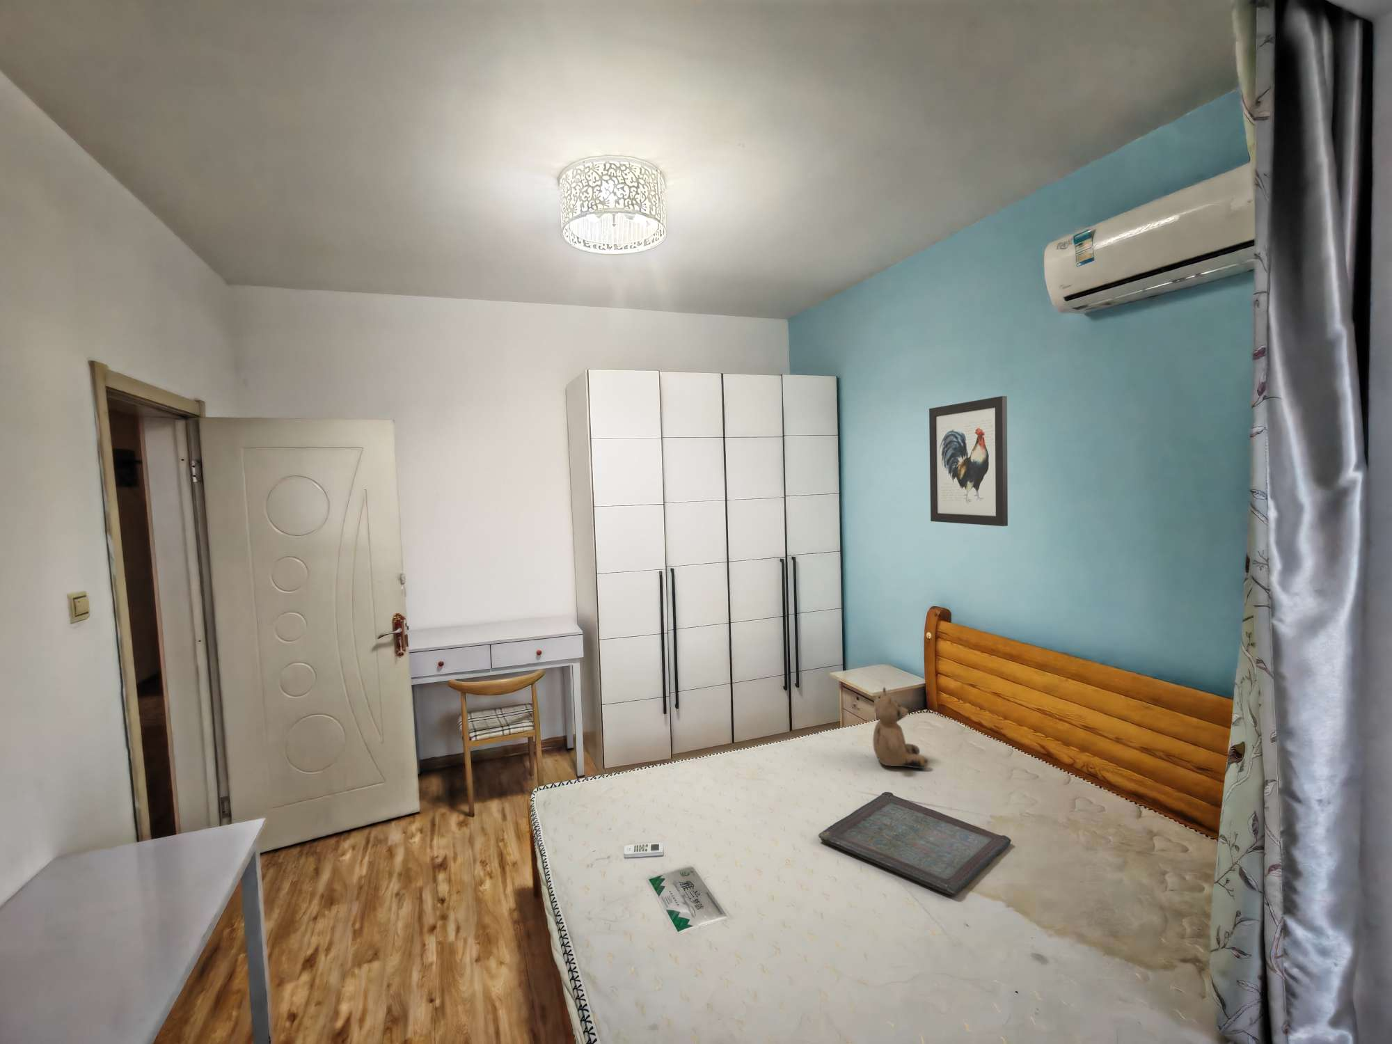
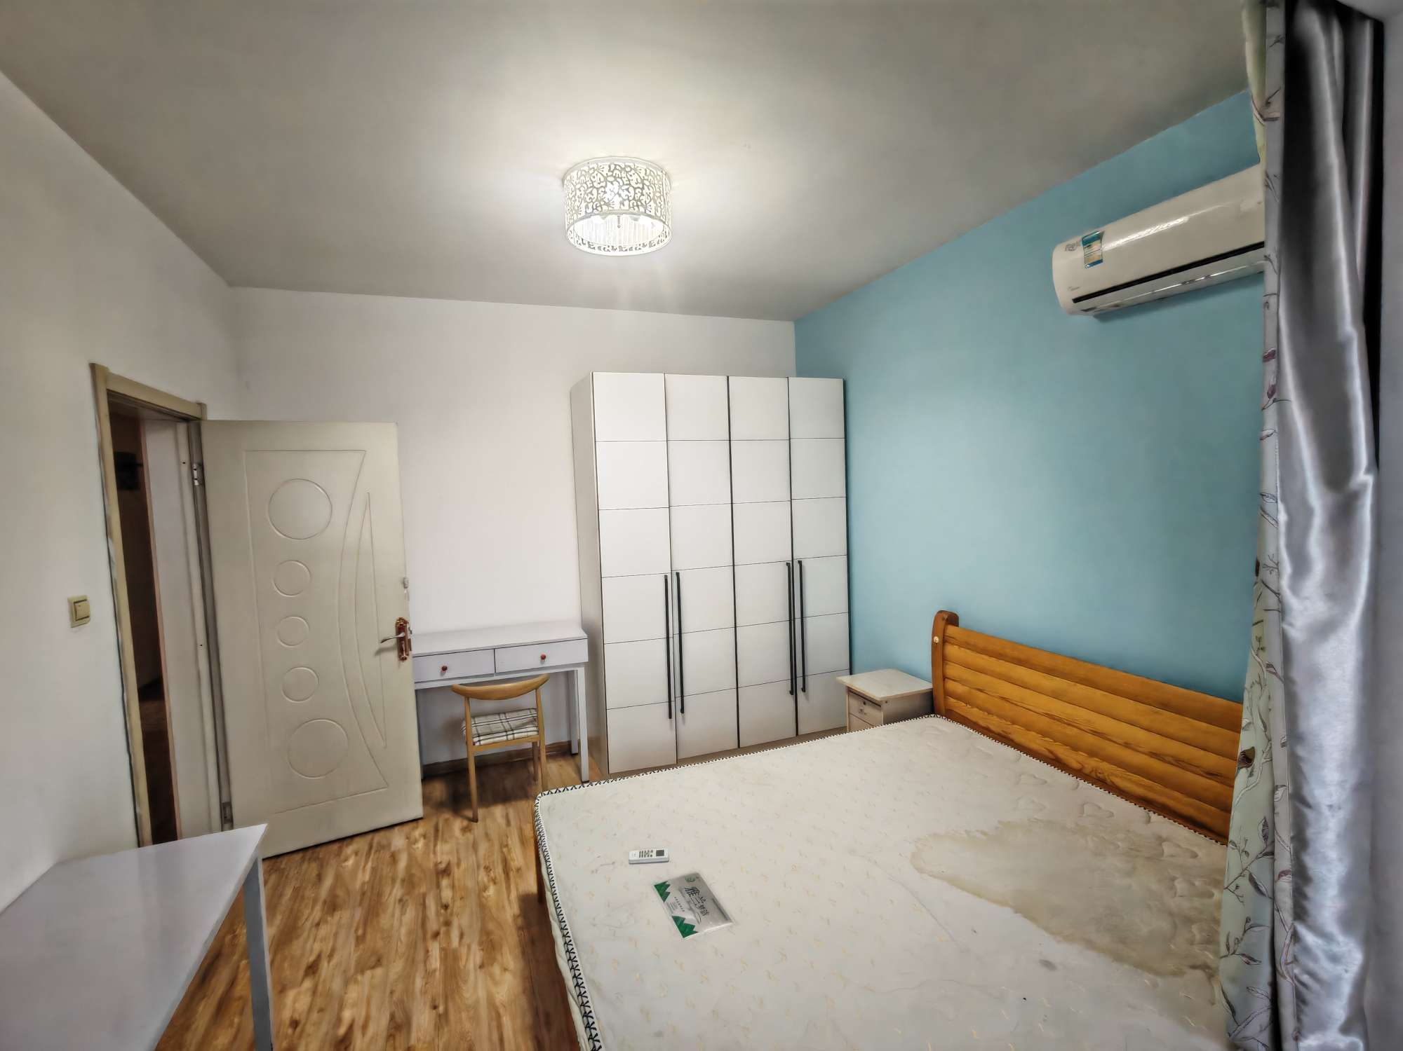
- teddy bear (899, 727)
- wall art (966, 463)
- serving tray (913, 838)
